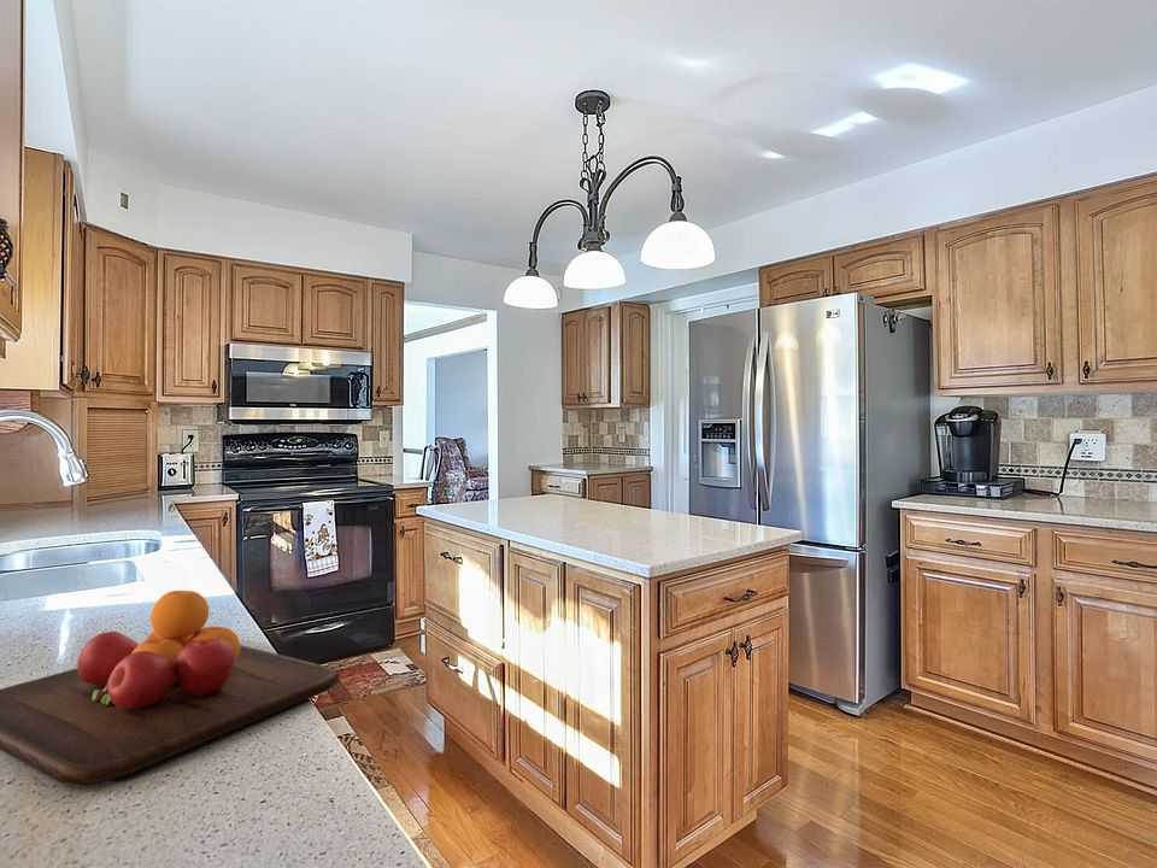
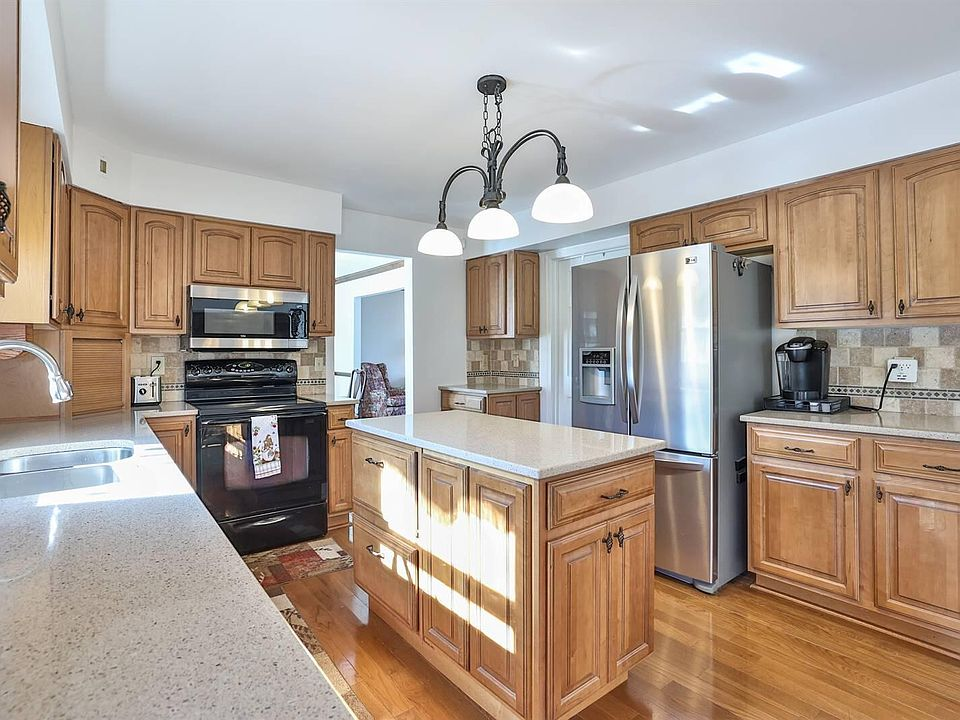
- chopping board (157, 647)
